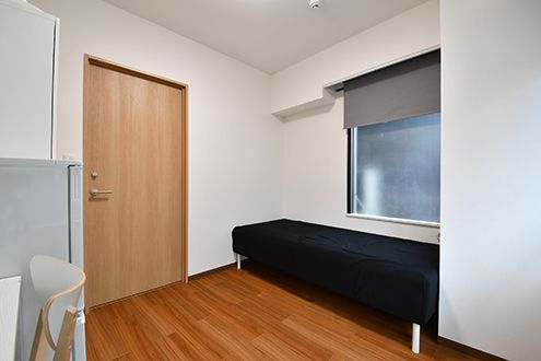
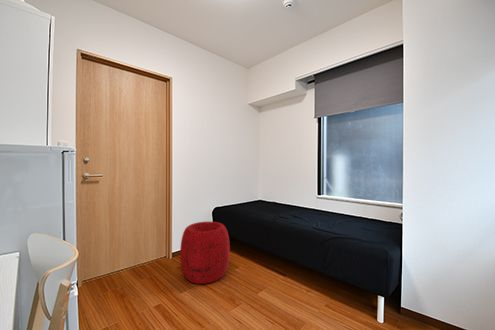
+ pouf (205, 249)
